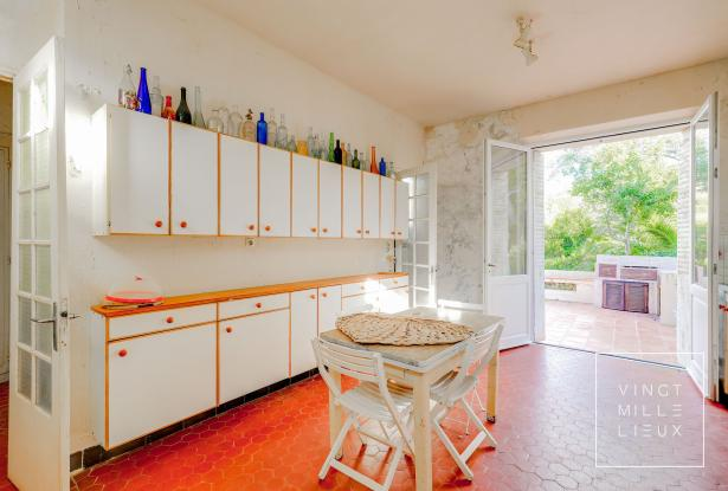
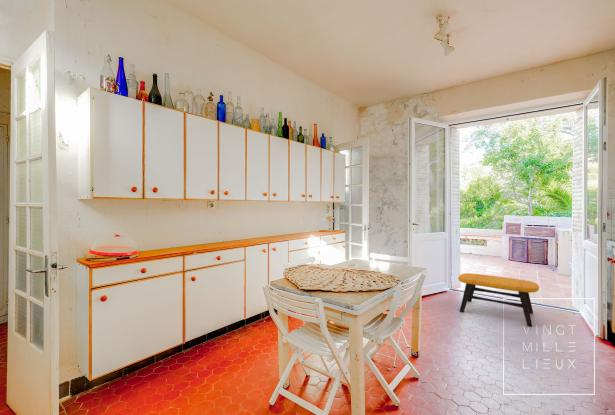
+ bench (496, 293)
